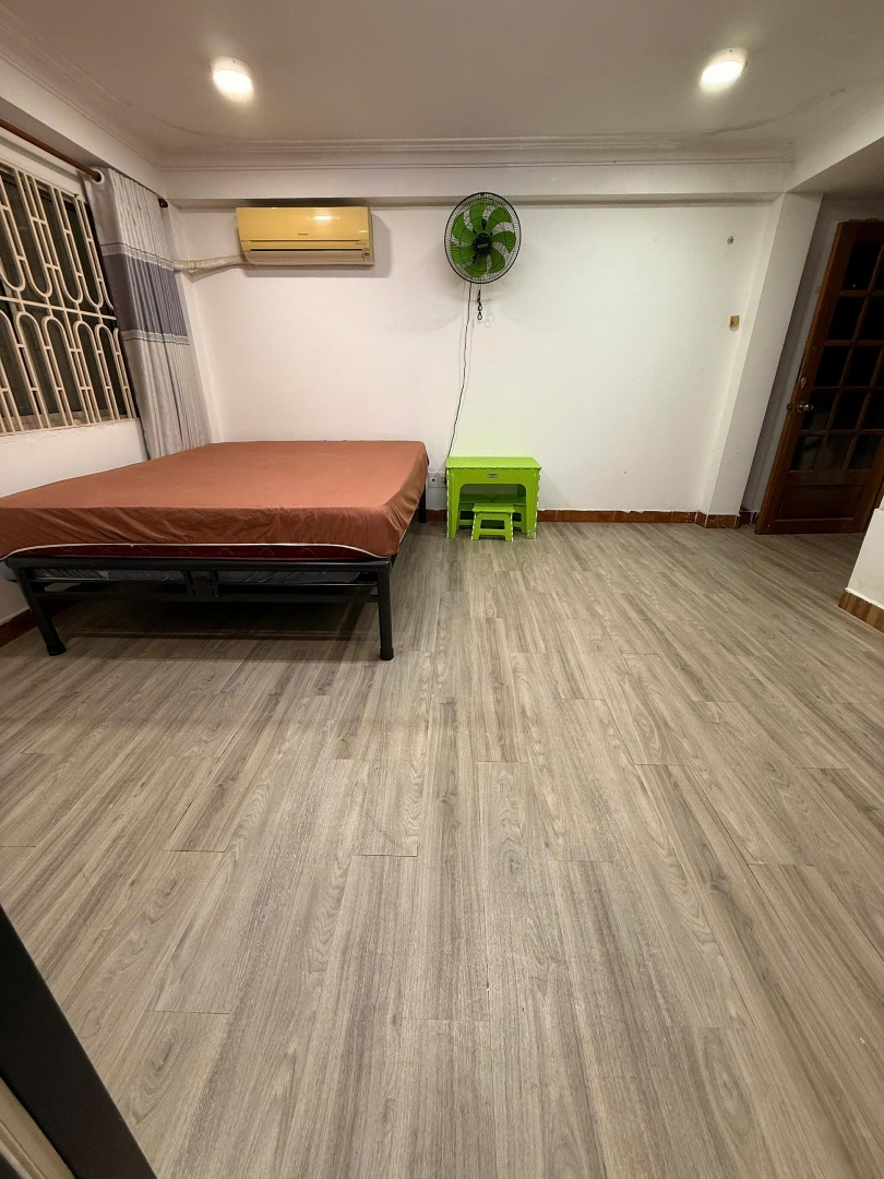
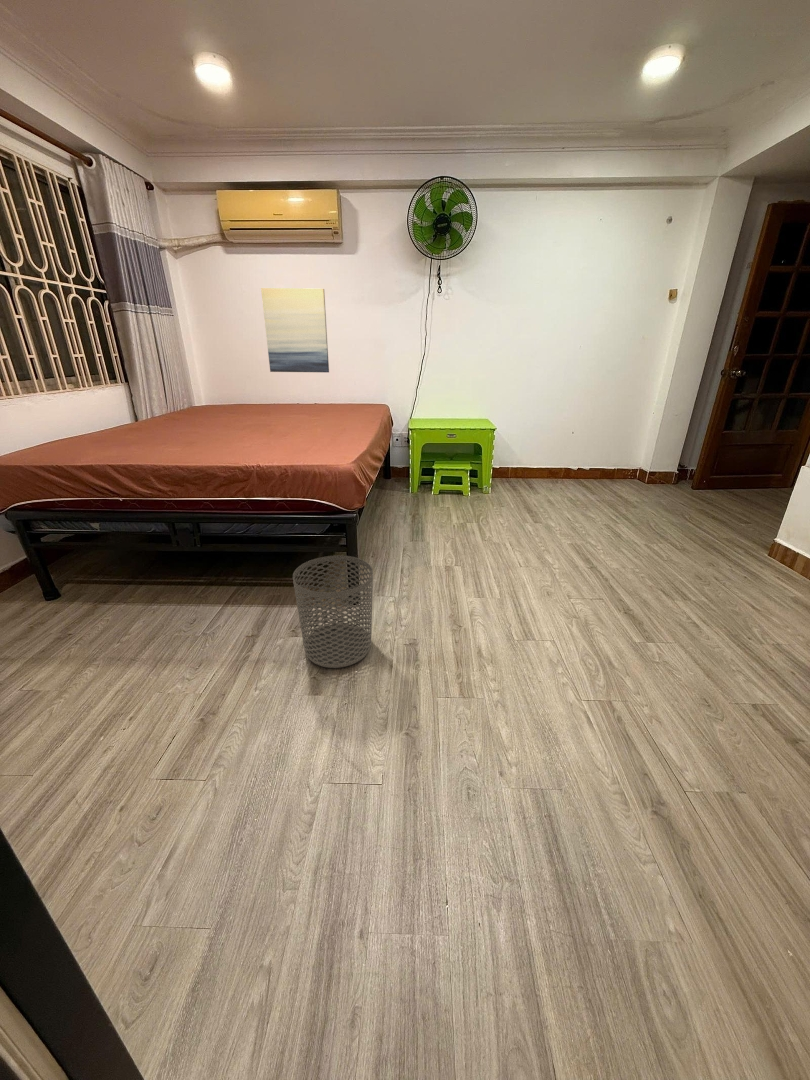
+ waste bin (336, 611)
+ wall art (296, 331)
